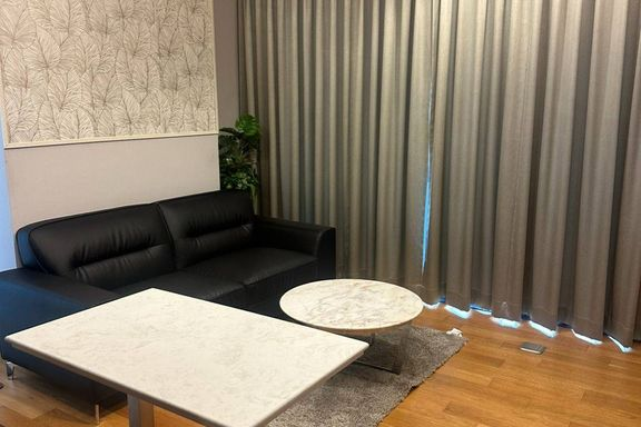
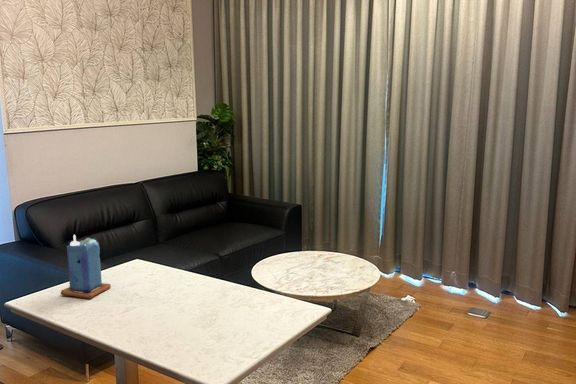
+ candle (84, 263)
